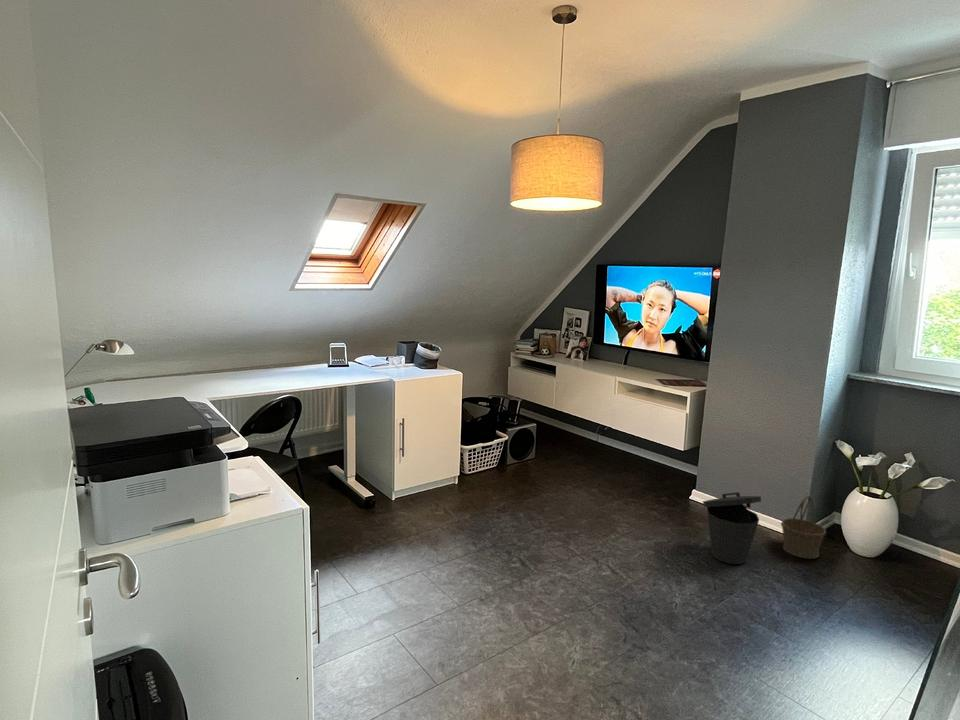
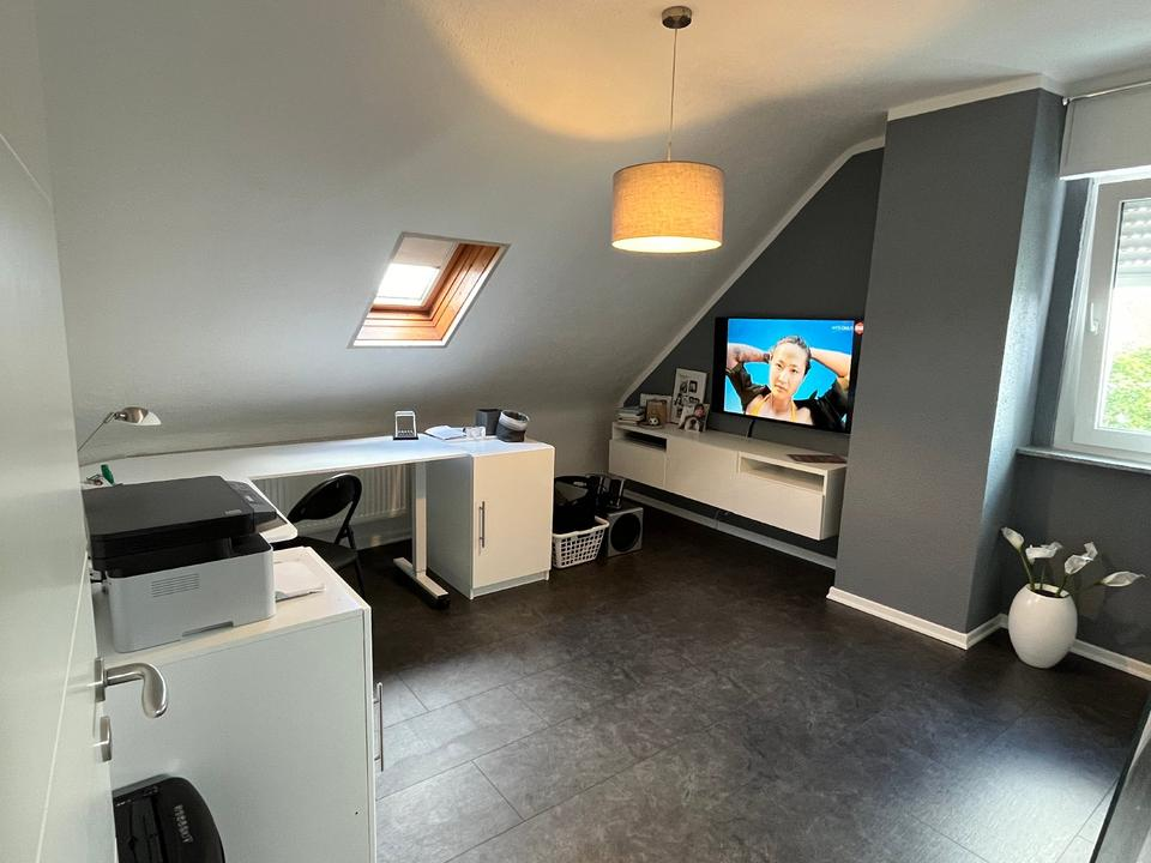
- trash can (729, 522)
- basket (803, 523)
